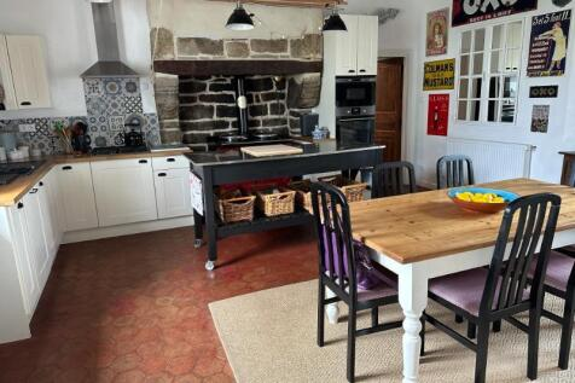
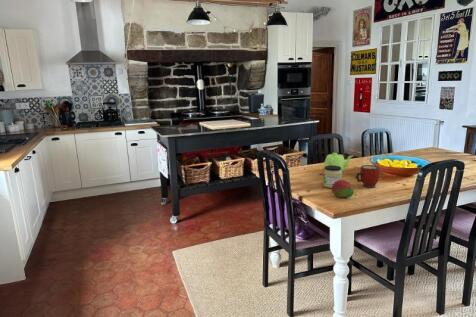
+ fruit (342, 188)
+ mug (366, 176)
+ jar (332, 176)
+ teapot (338, 162)
